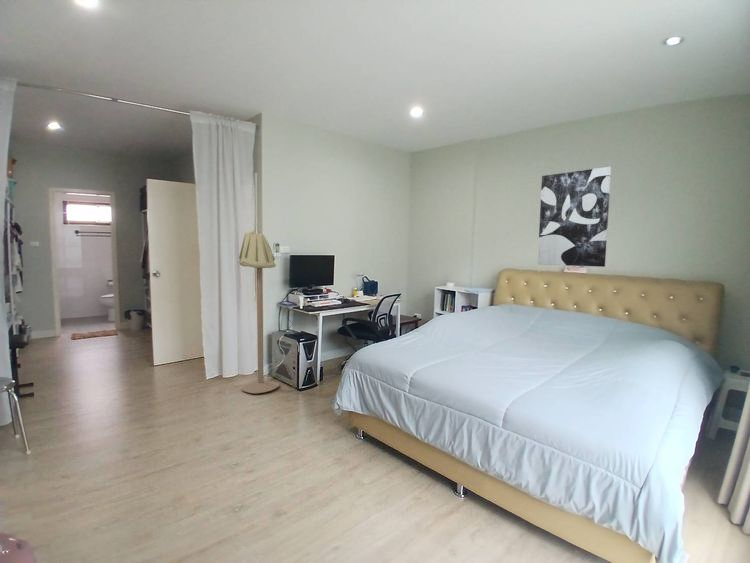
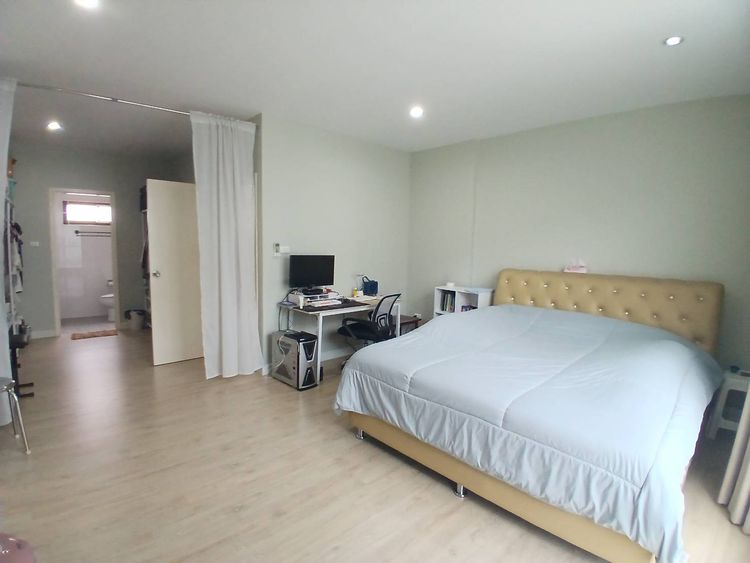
- wall art (572, 219)
- floor lamp (258, 309)
